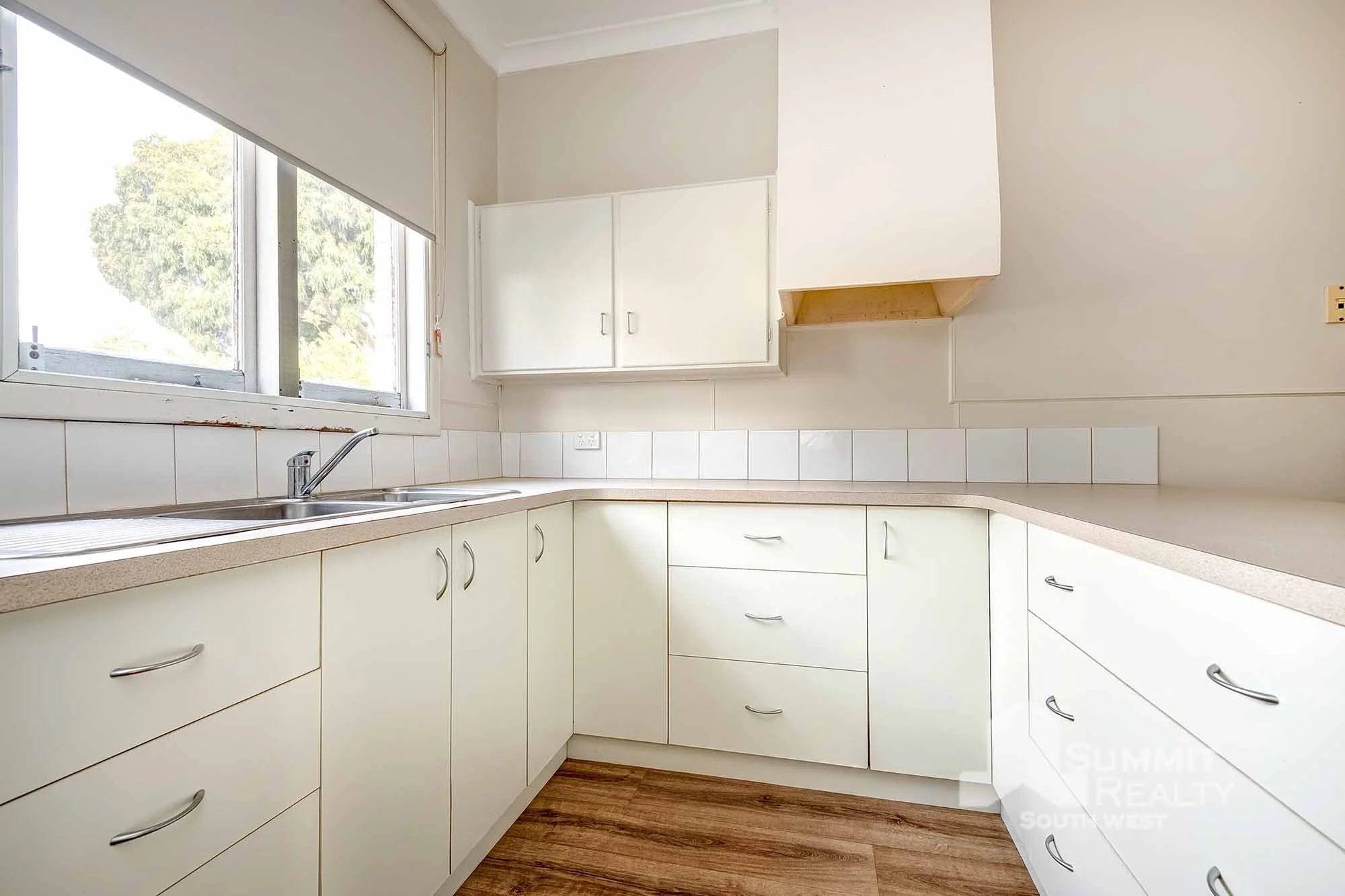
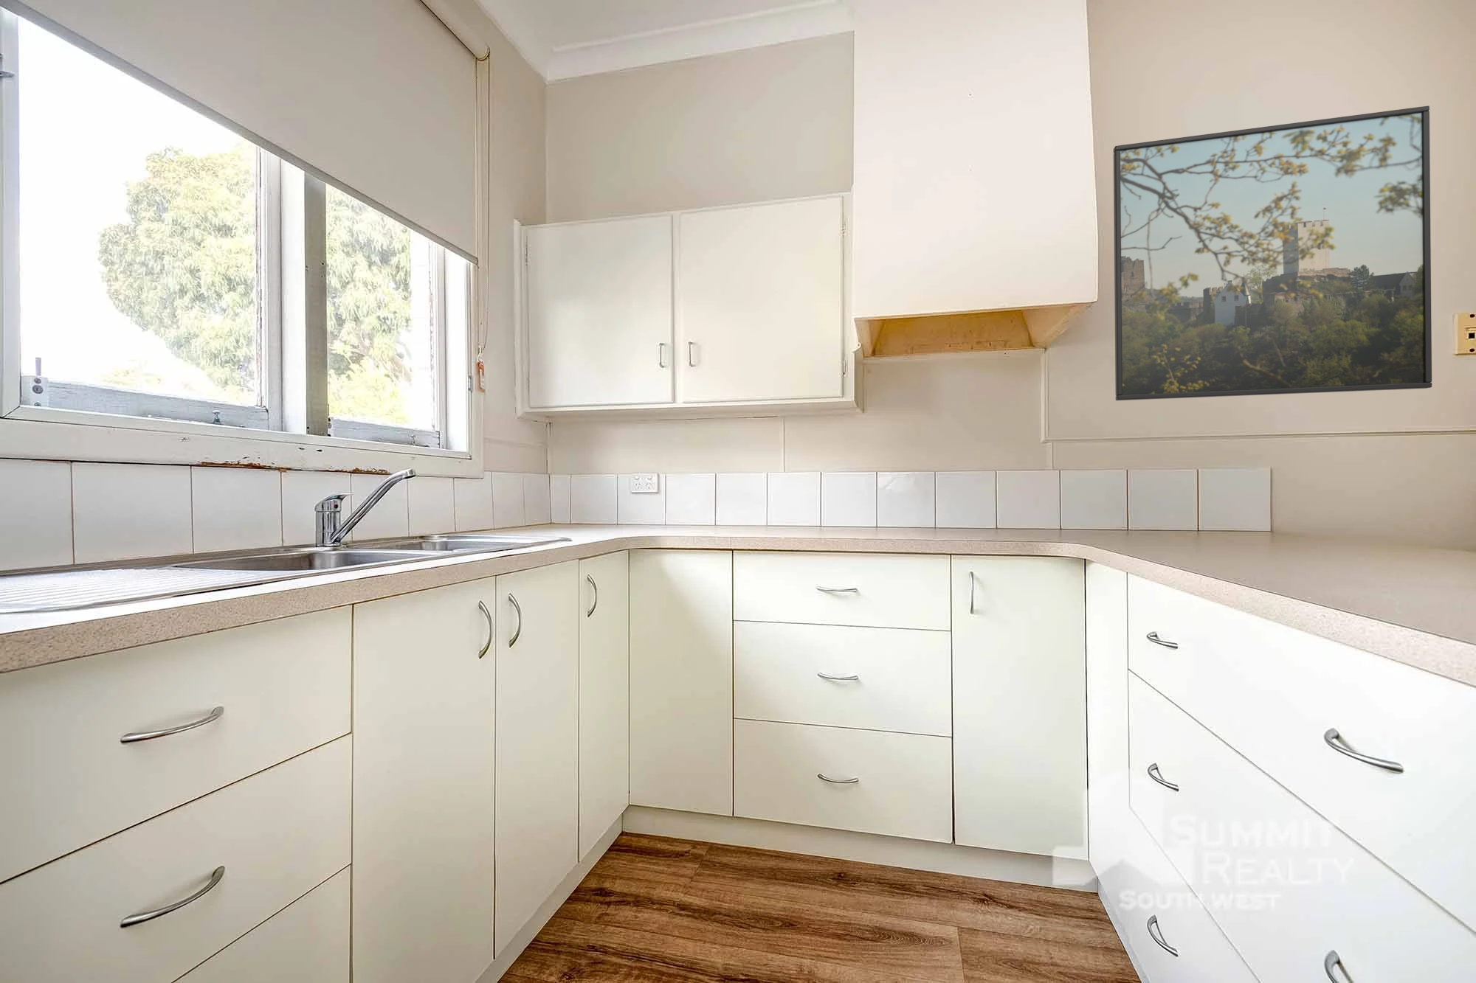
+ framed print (1263, 261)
